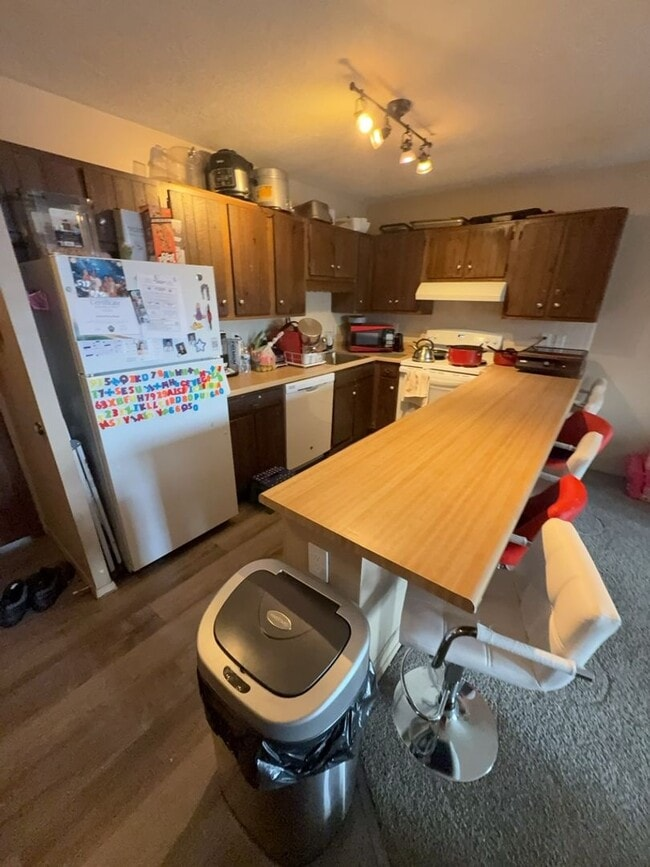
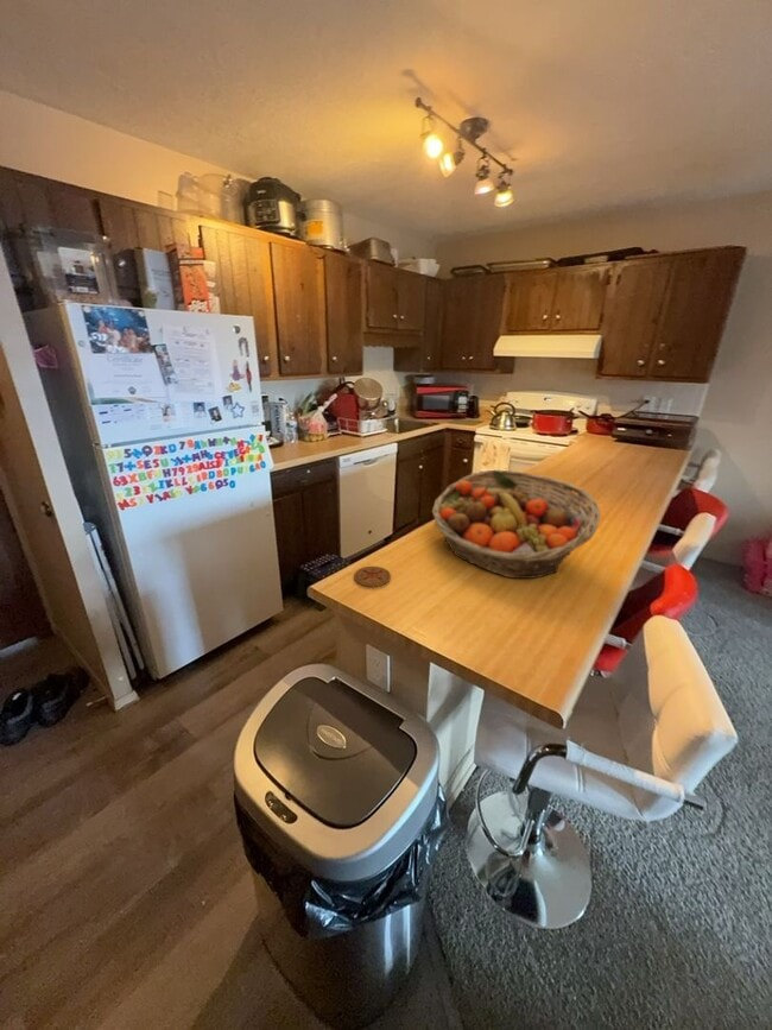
+ coaster (372, 575)
+ fruit basket (508, 519)
